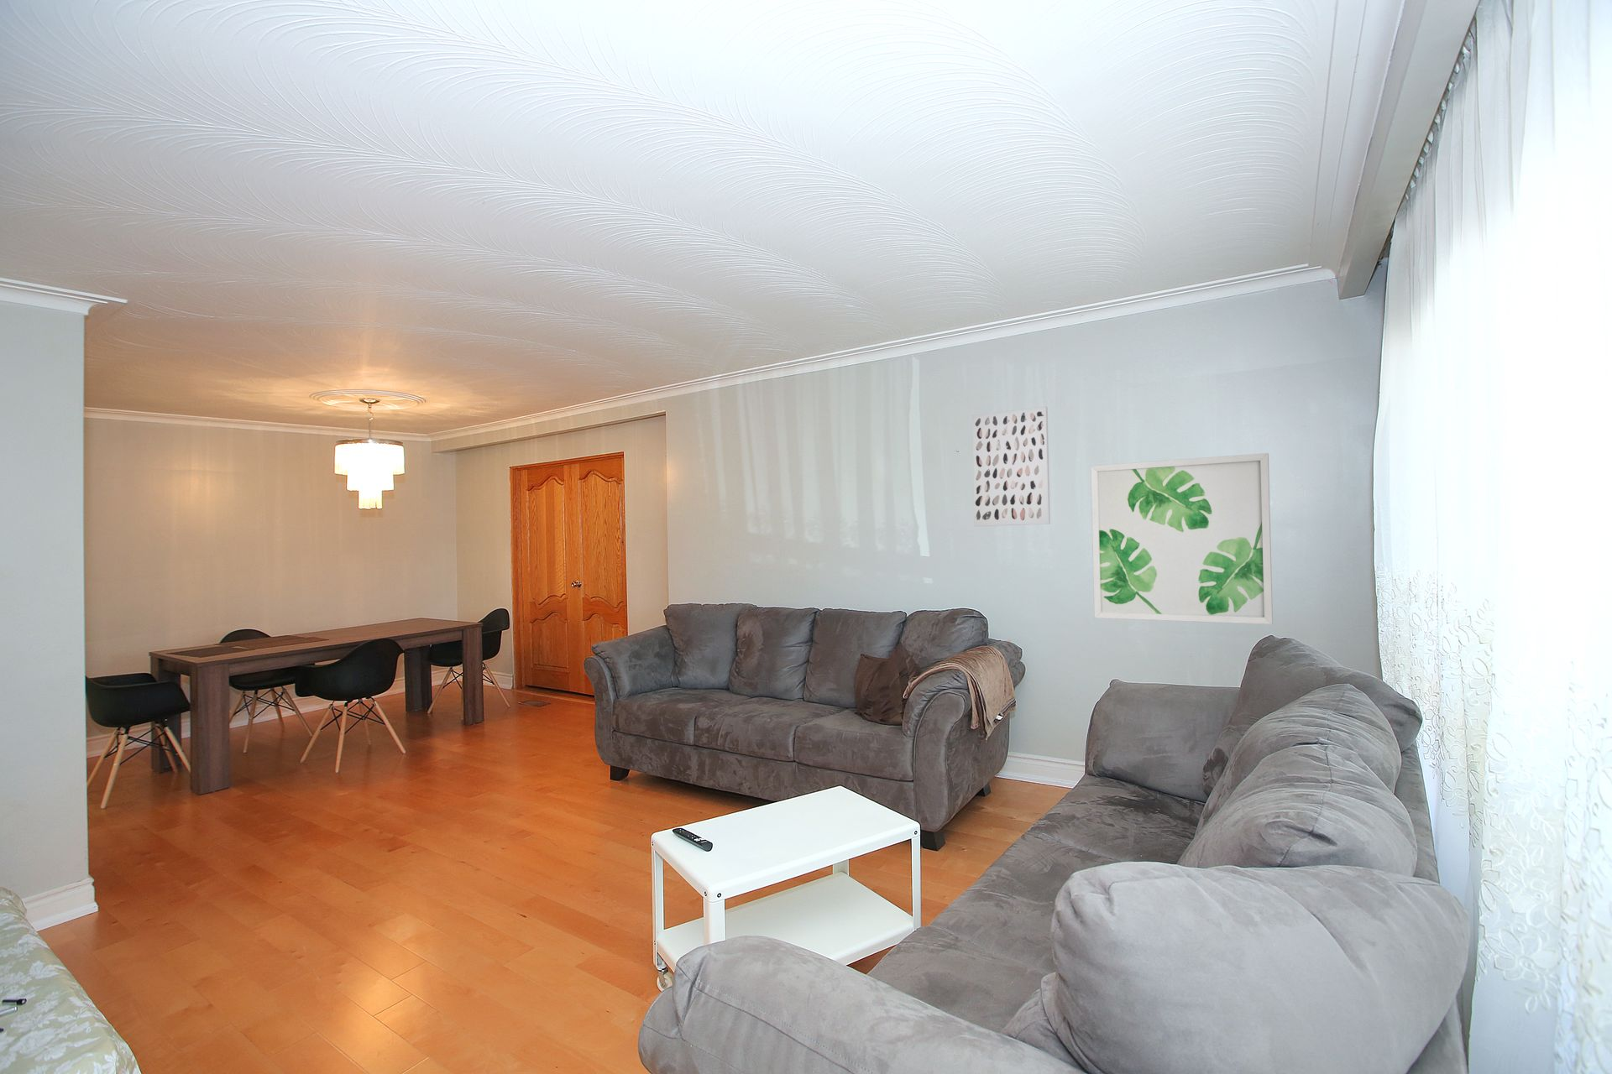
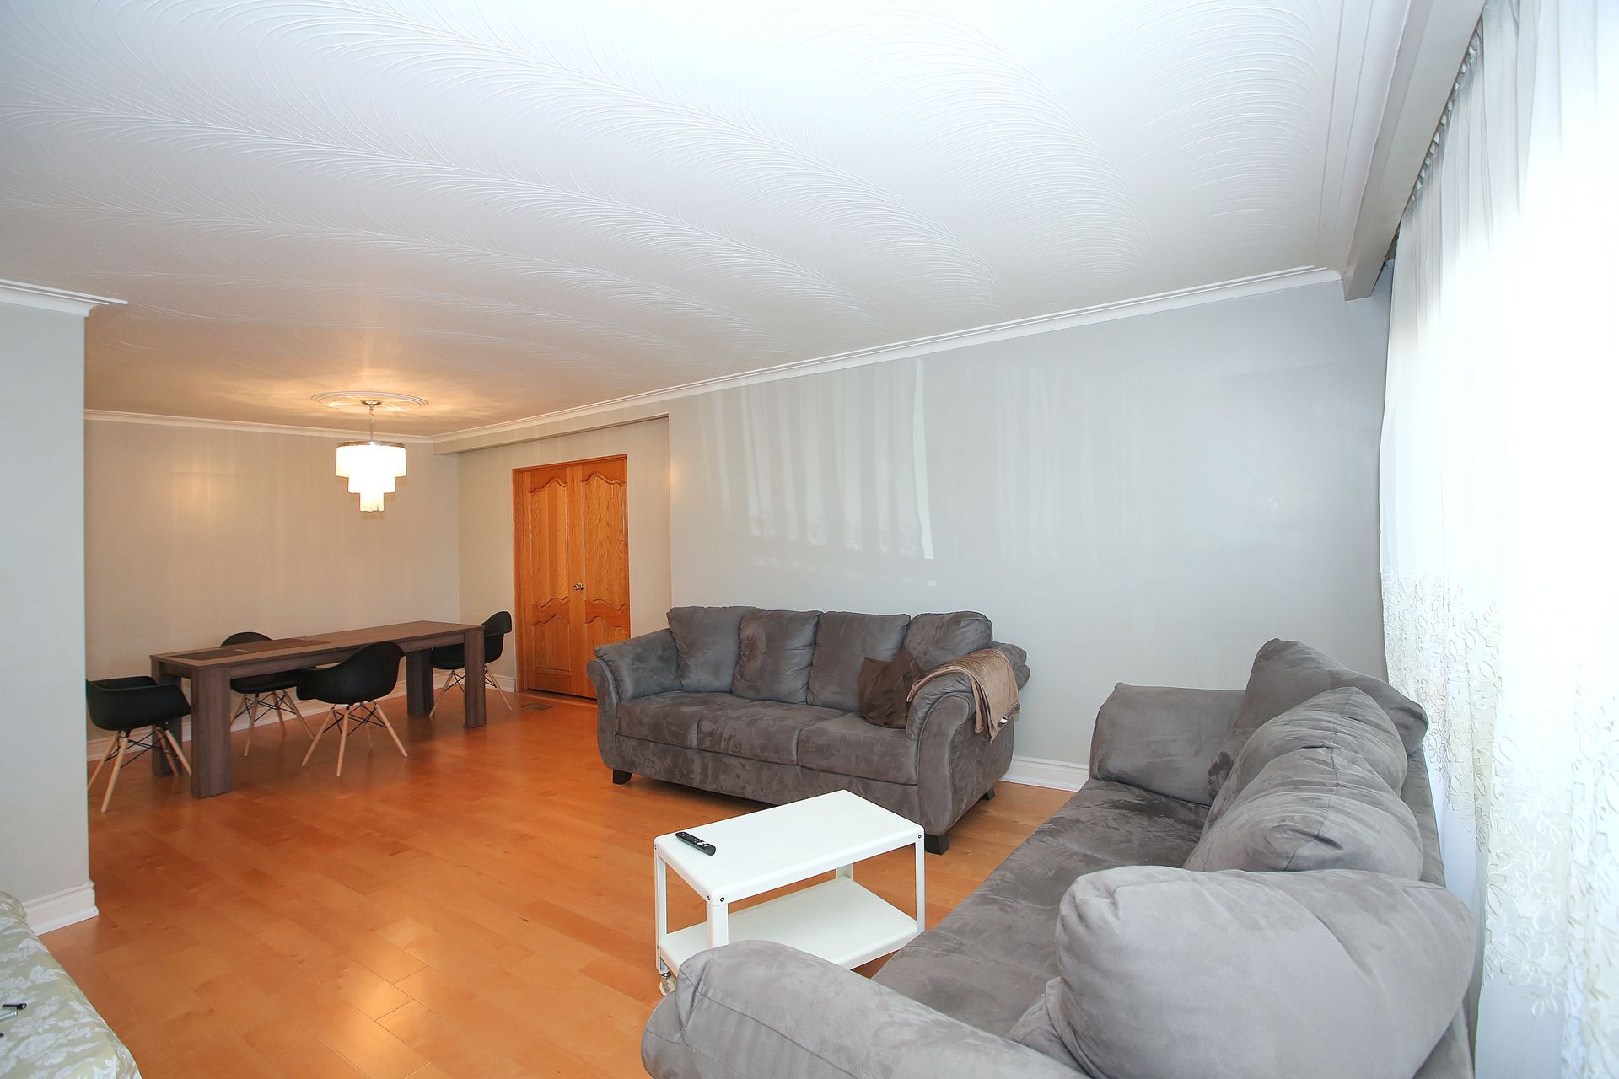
- wall art (1177, 541)
- wall art (1010, 469)
